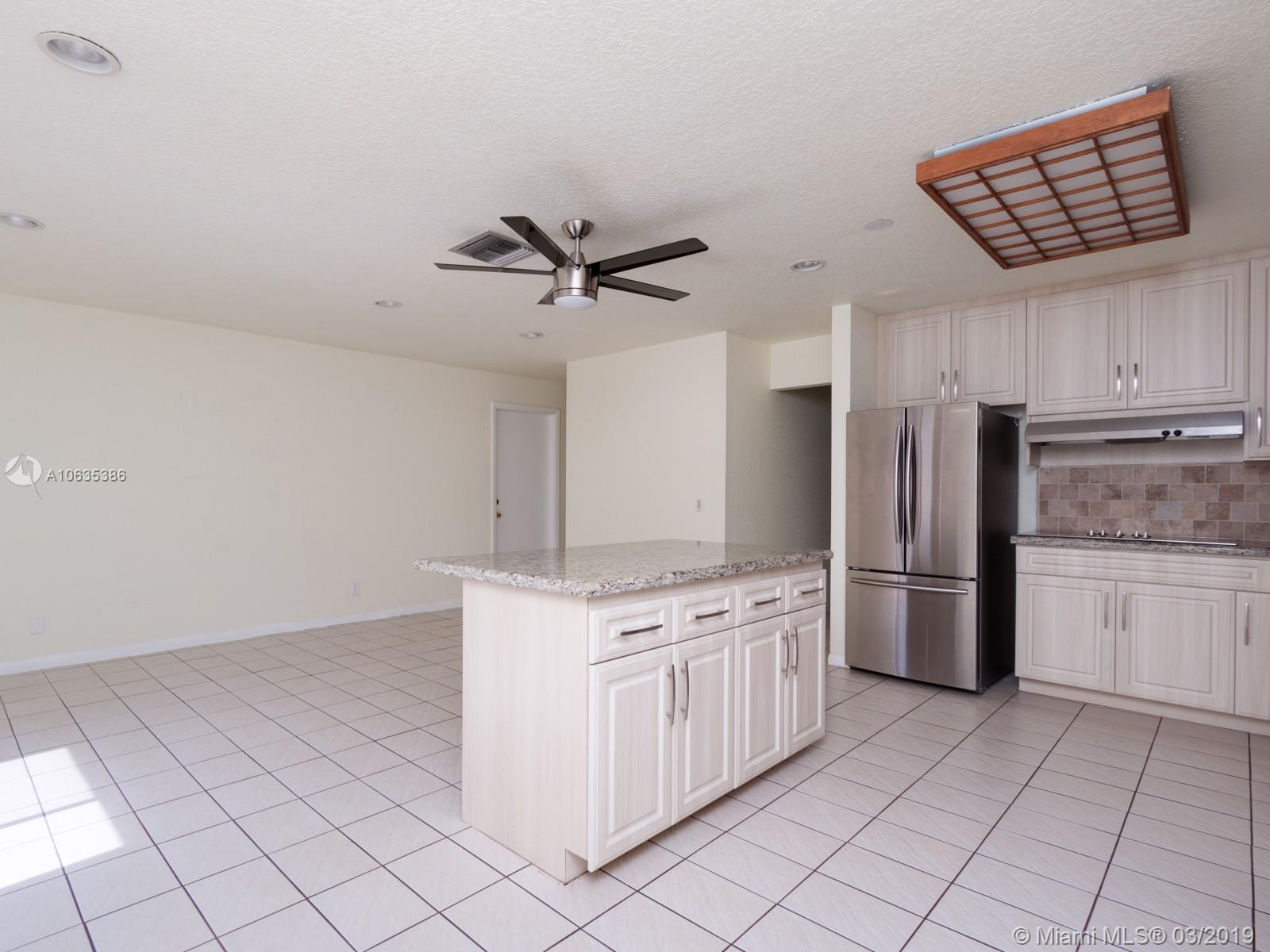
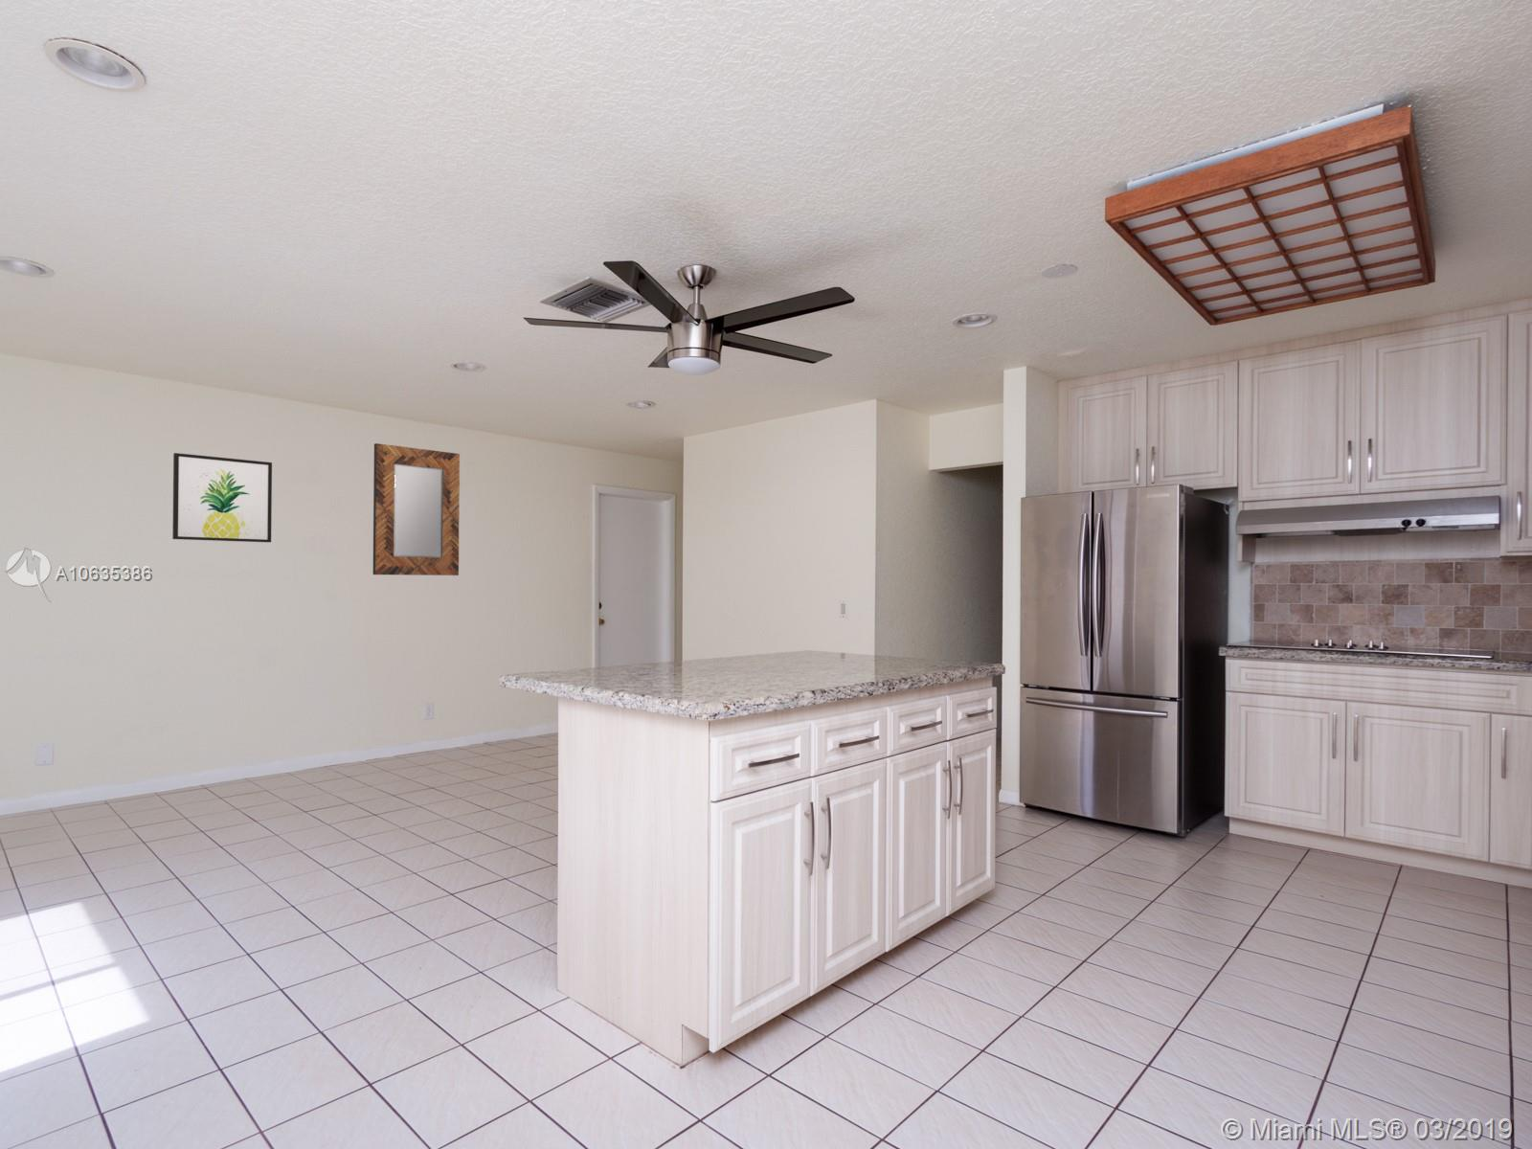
+ wall art (224, 498)
+ home mirror (417, 512)
